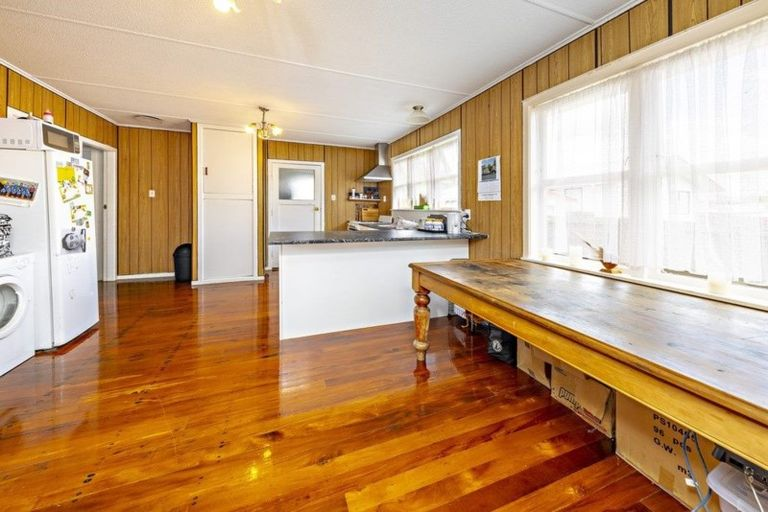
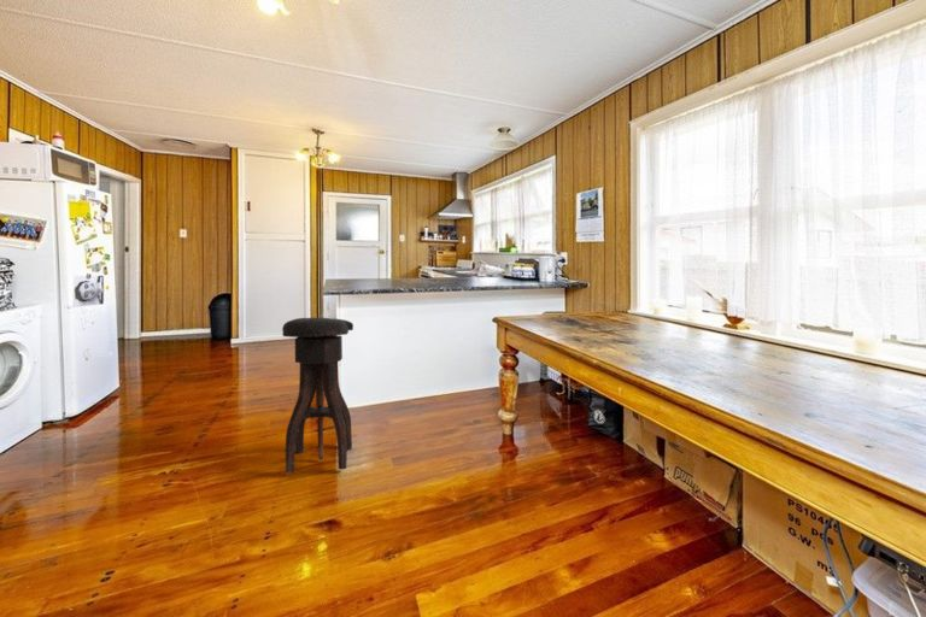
+ stool (323, 386)
